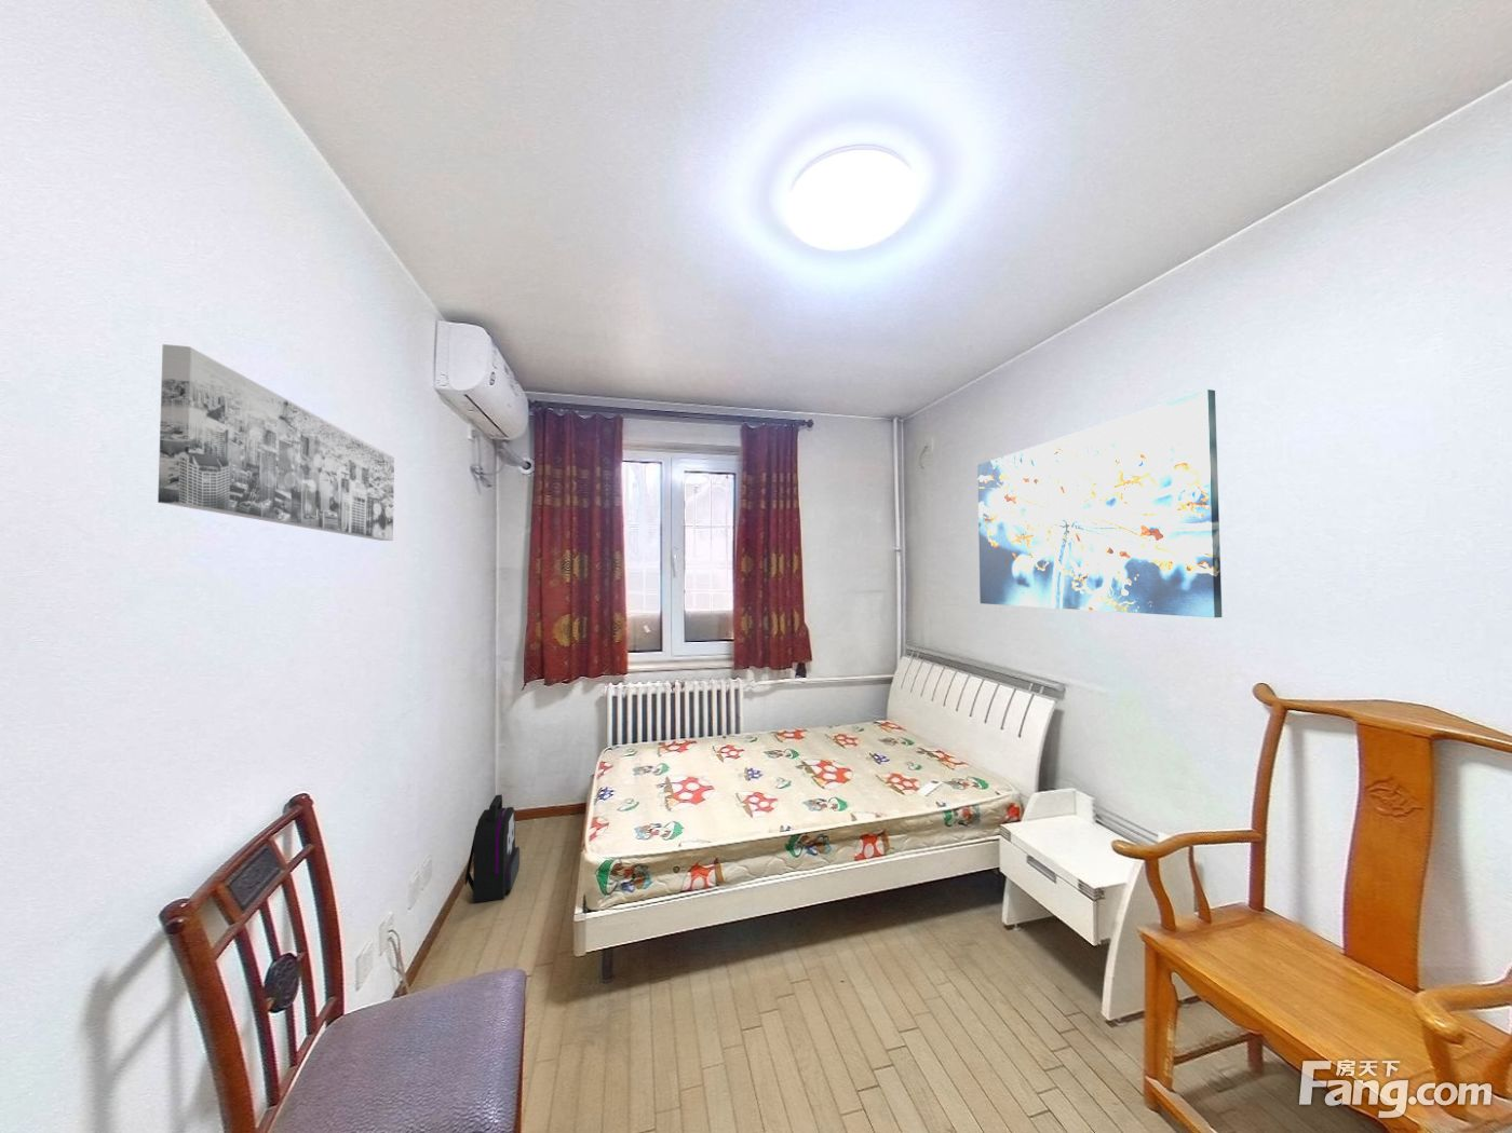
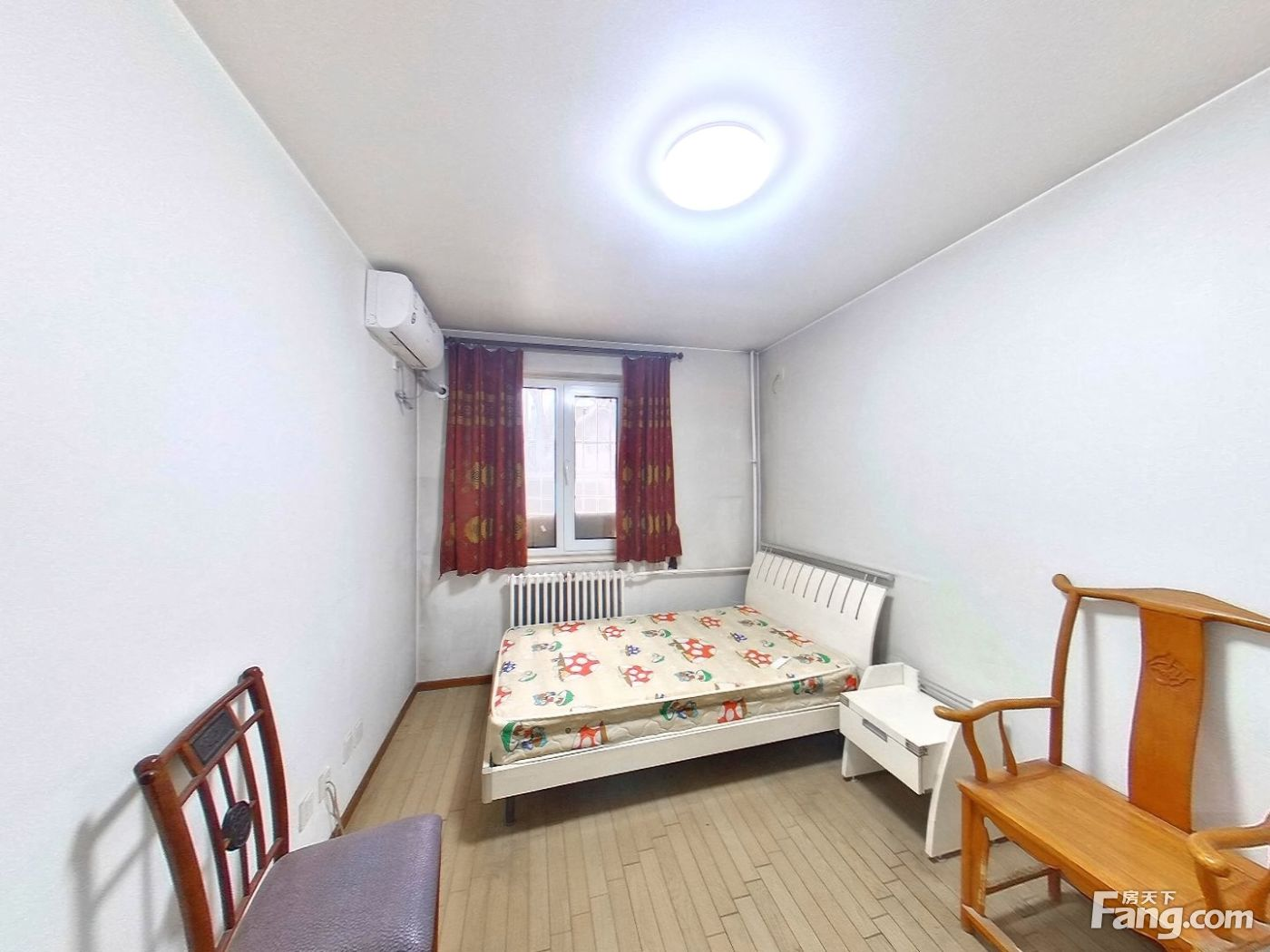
- backpack (493, 843)
- wall art (313, 472)
- wall art (1069, 522)
